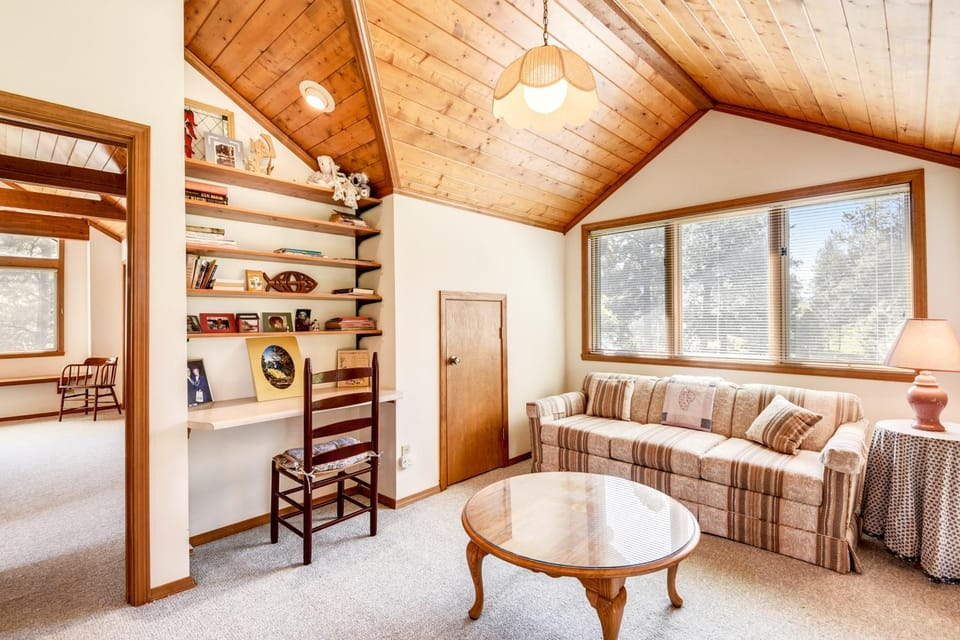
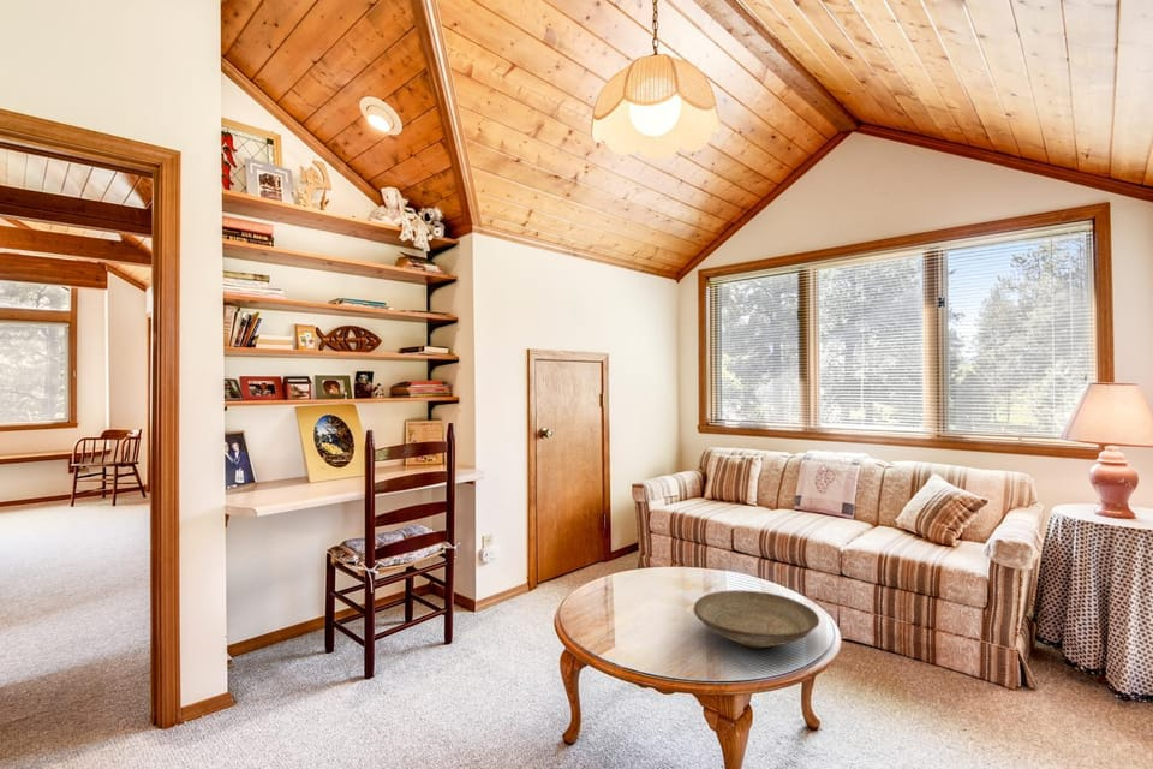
+ decorative bowl (754, 624)
